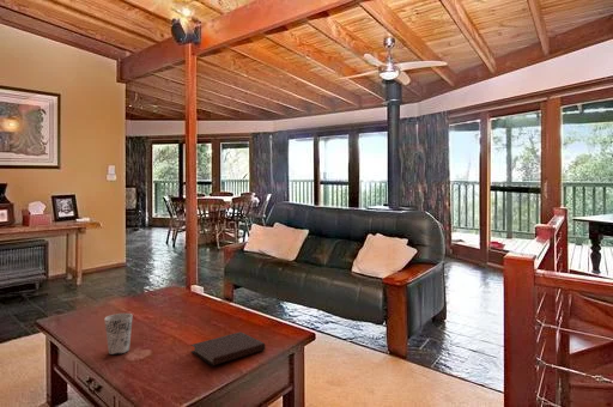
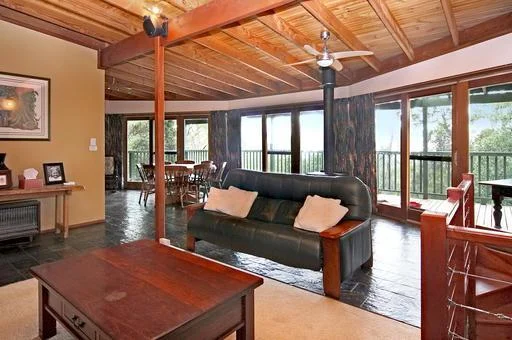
- cup (119, 334)
- notebook (227, 347)
